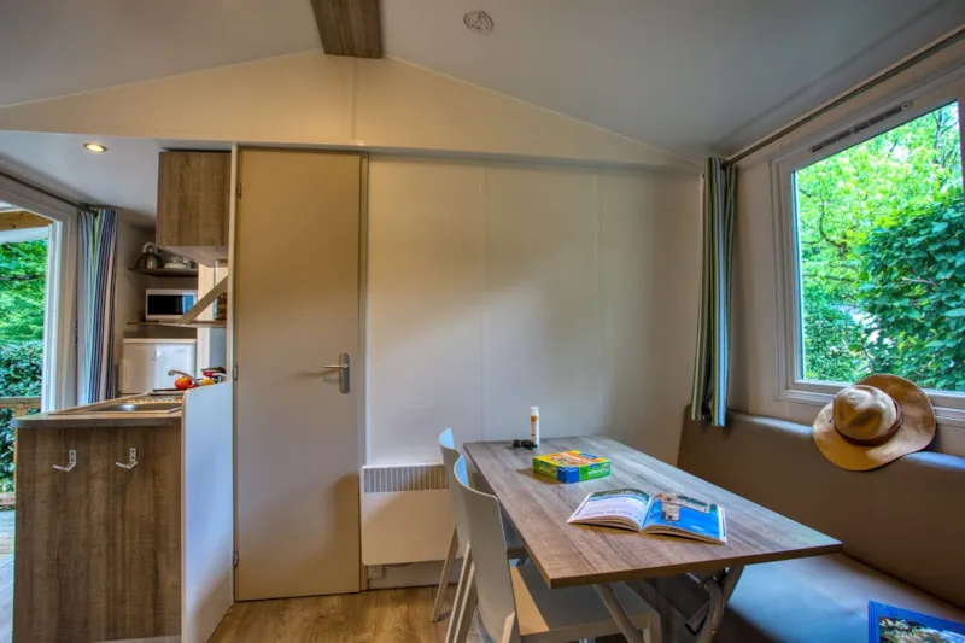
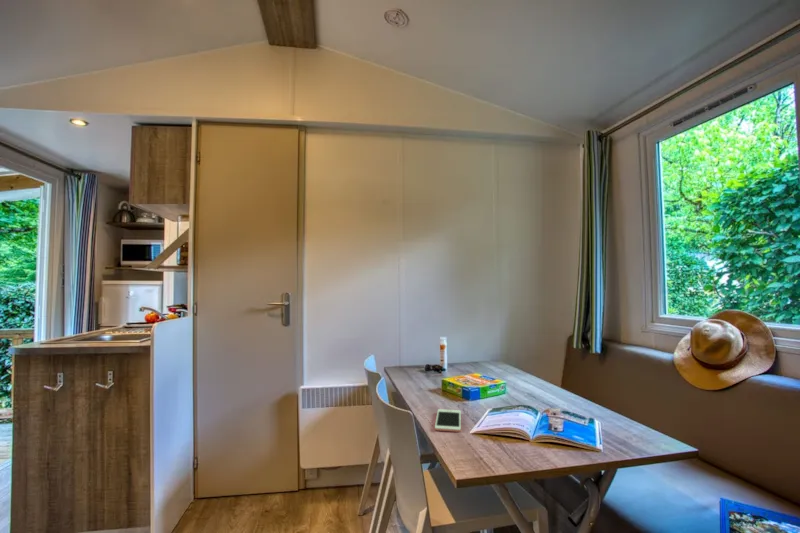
+ cell phone (448, 419)
